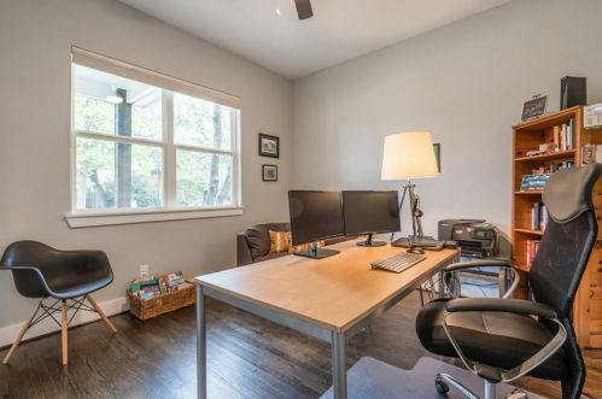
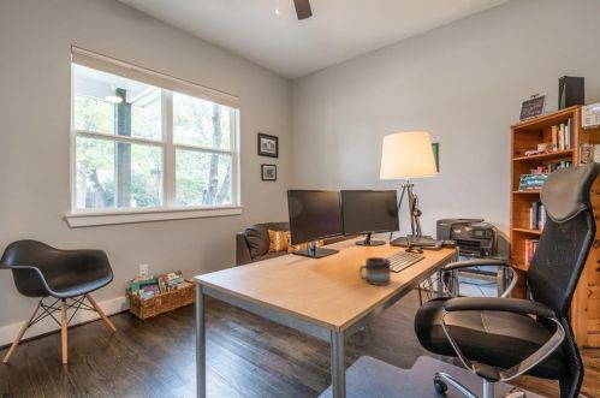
+ mug (375, 271)
